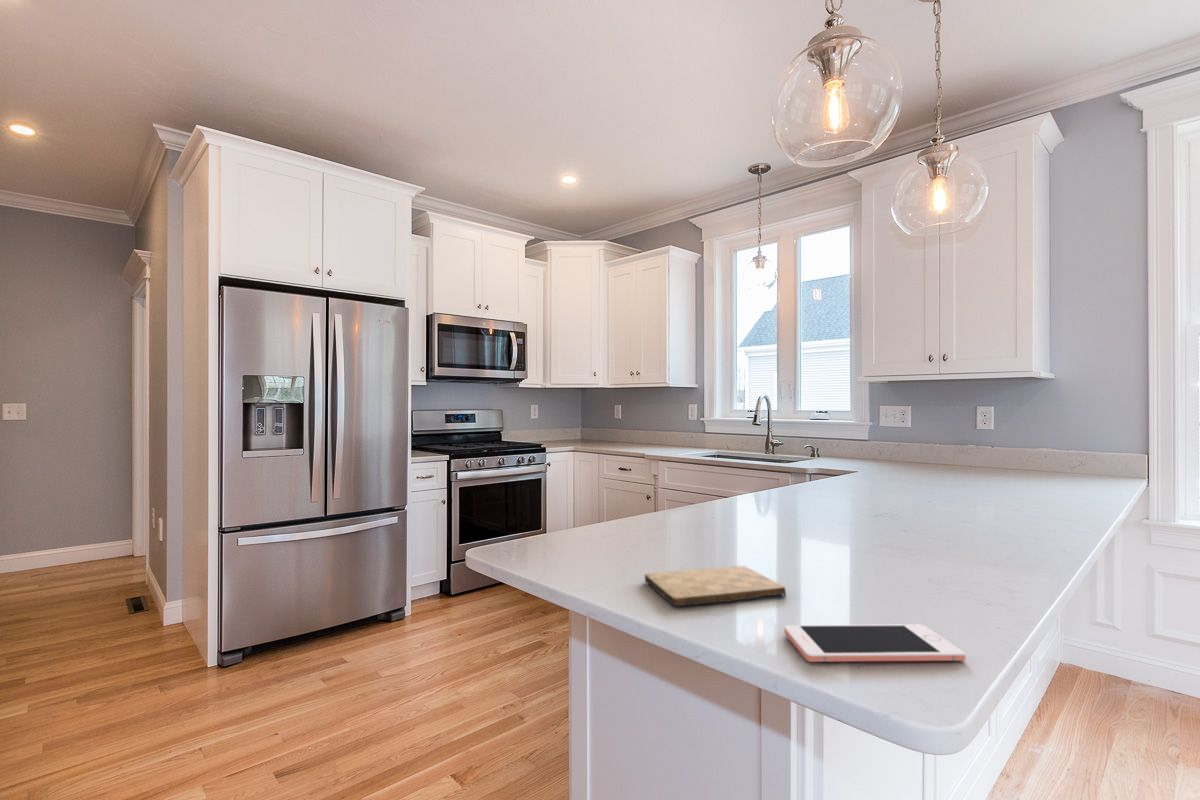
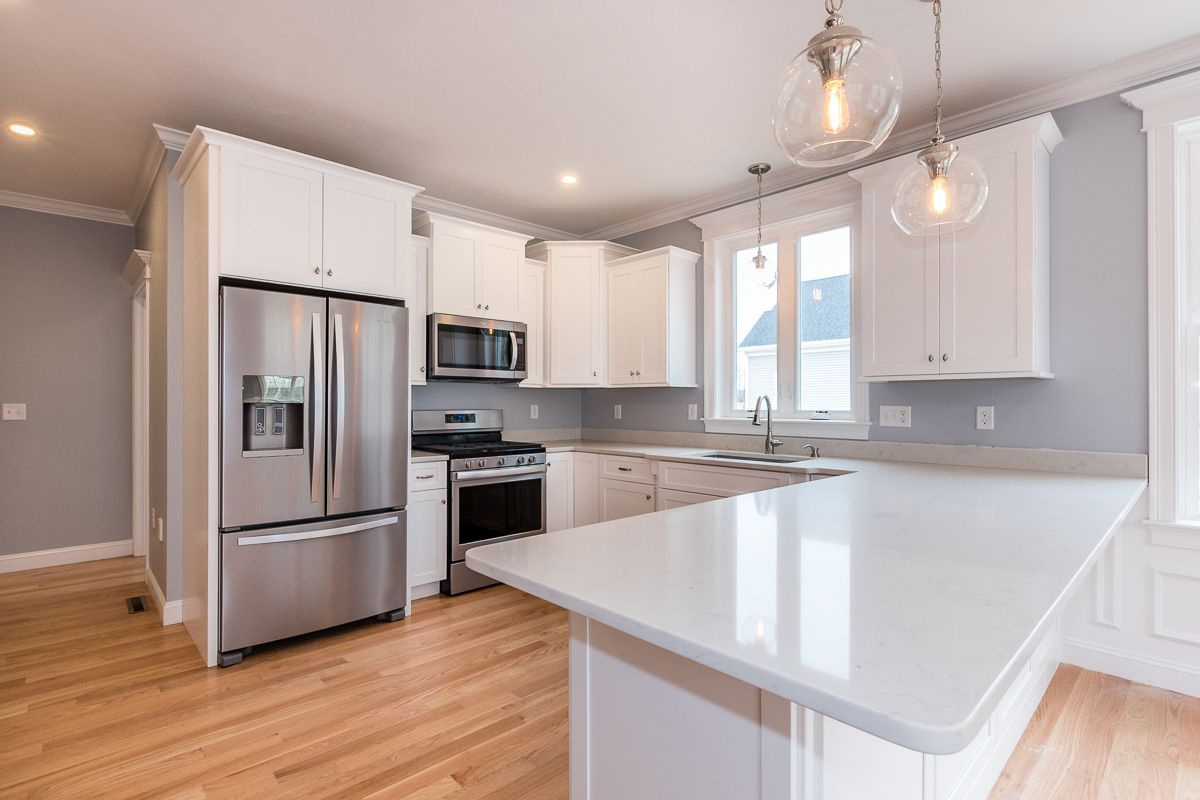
- cell phone (869, 642)
- cutting board (712, 583)
